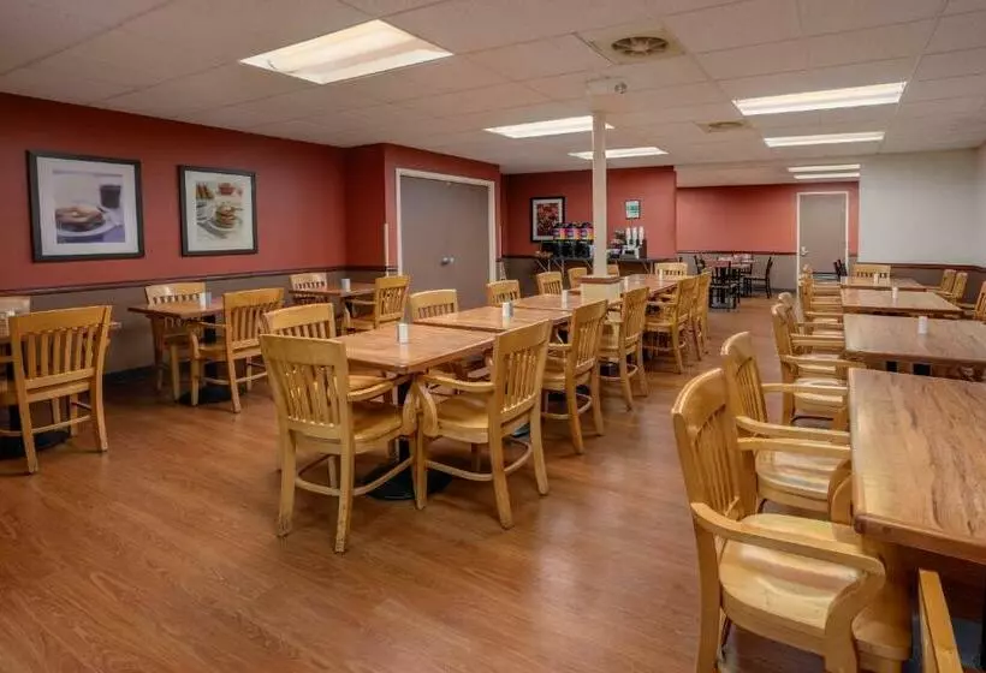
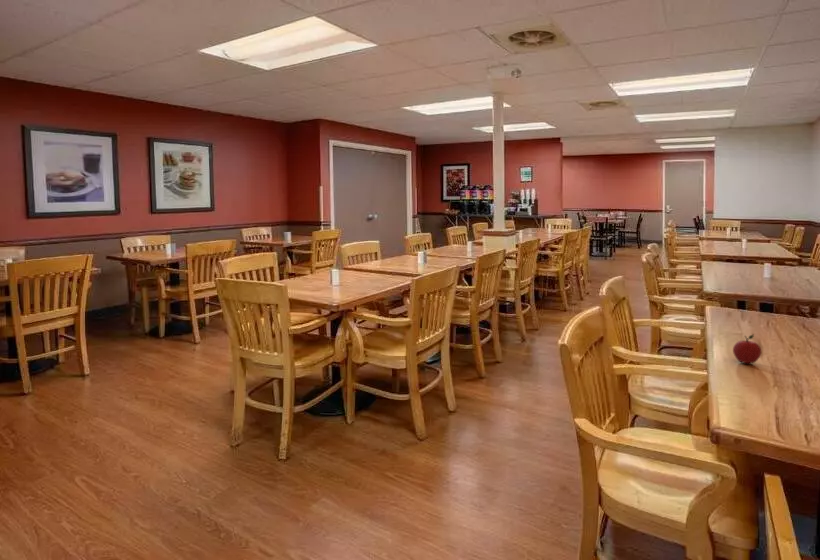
+ apple (747, 348)
